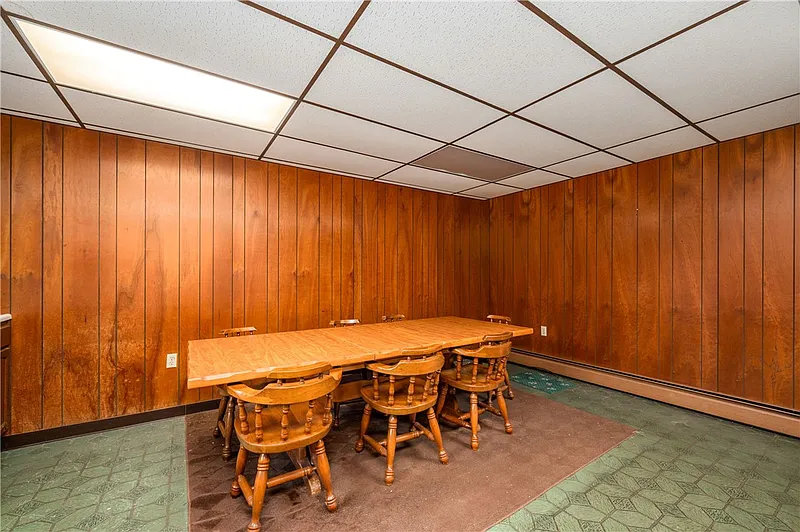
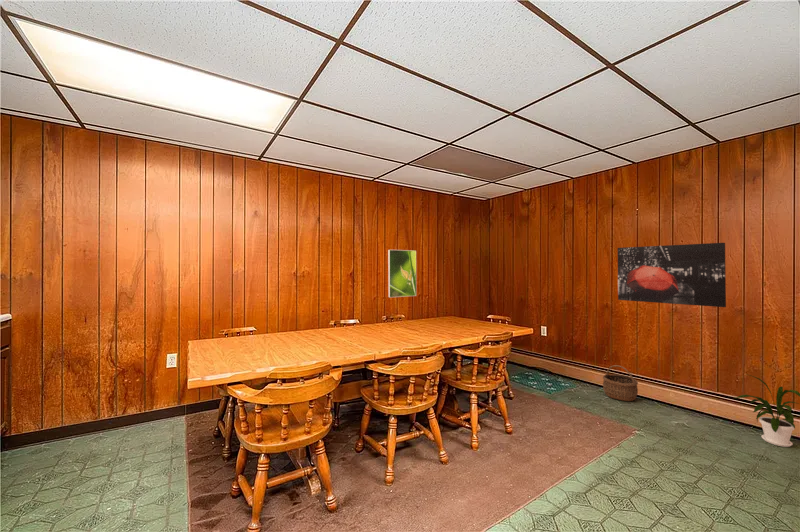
+ wall art (666, 274)
+ house plant (772, 410)
+ wicker basket (620, 381)
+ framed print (402, 273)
